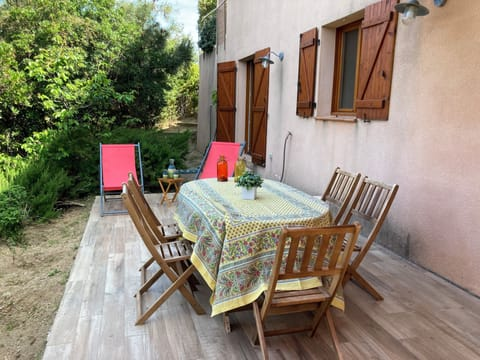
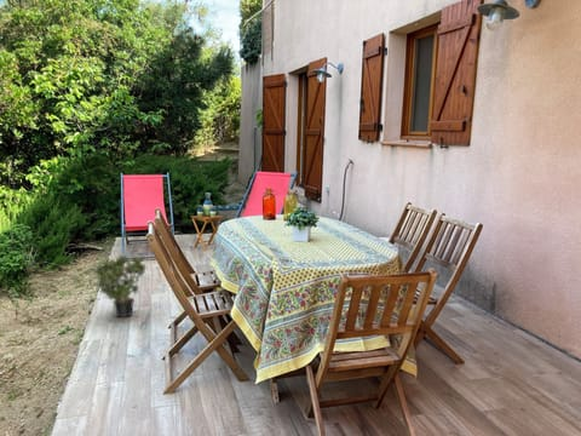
+ potted plant (120, 285)
